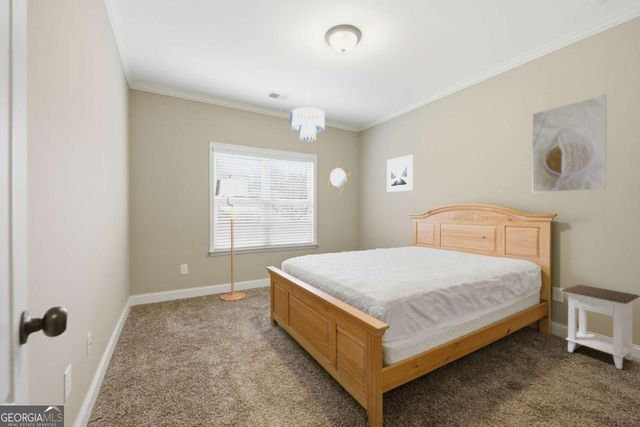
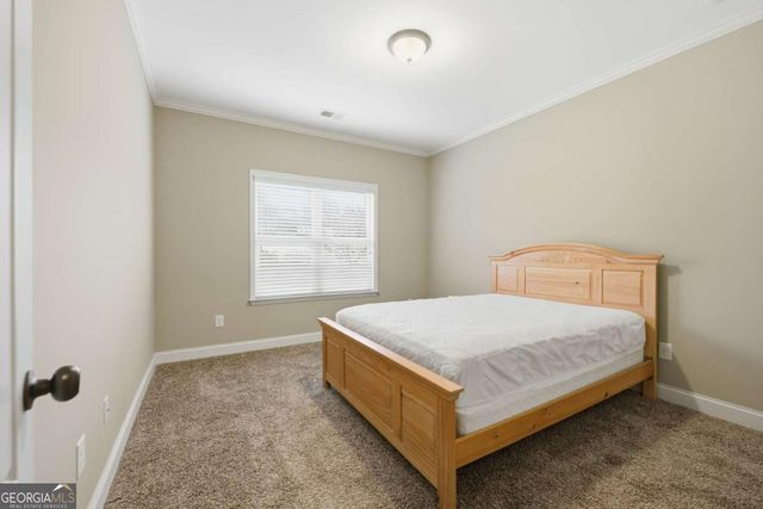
- nightstand (601, 313)
- floor lamp (231, 235)
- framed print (566, 148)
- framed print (399, 174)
- ceiling light fixture (307, 116)
- home mirror (339, 178)
